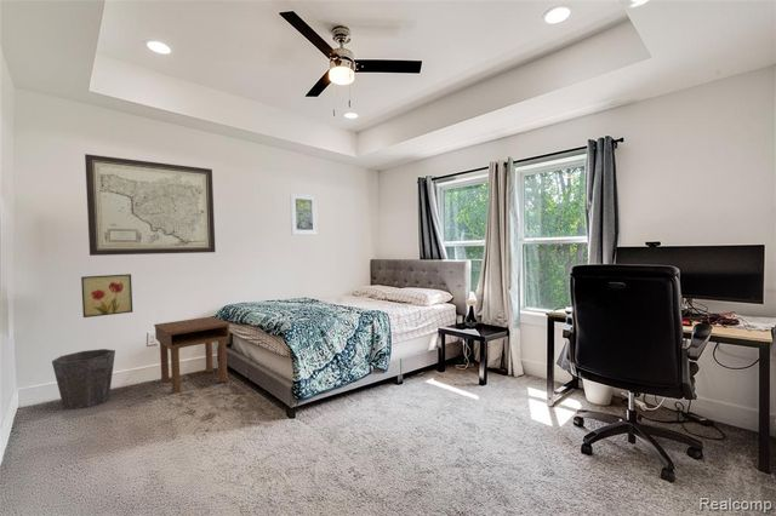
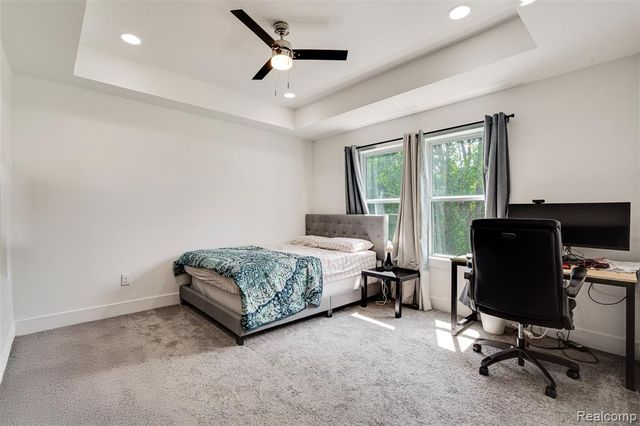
- wall art (107, 294)
- waste bin (86, 378)
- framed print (303, 214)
- wall art (156, 208)
- nightstand (190, 345)
